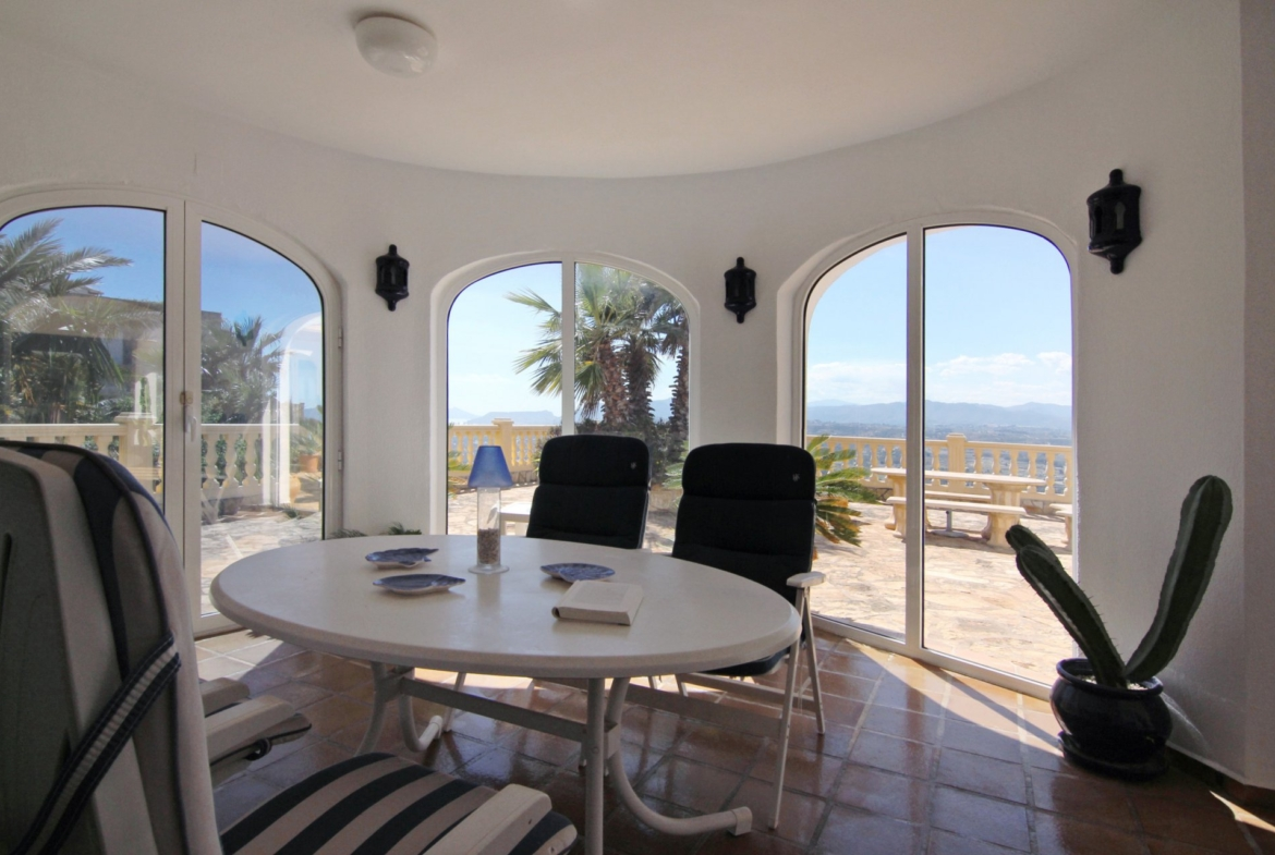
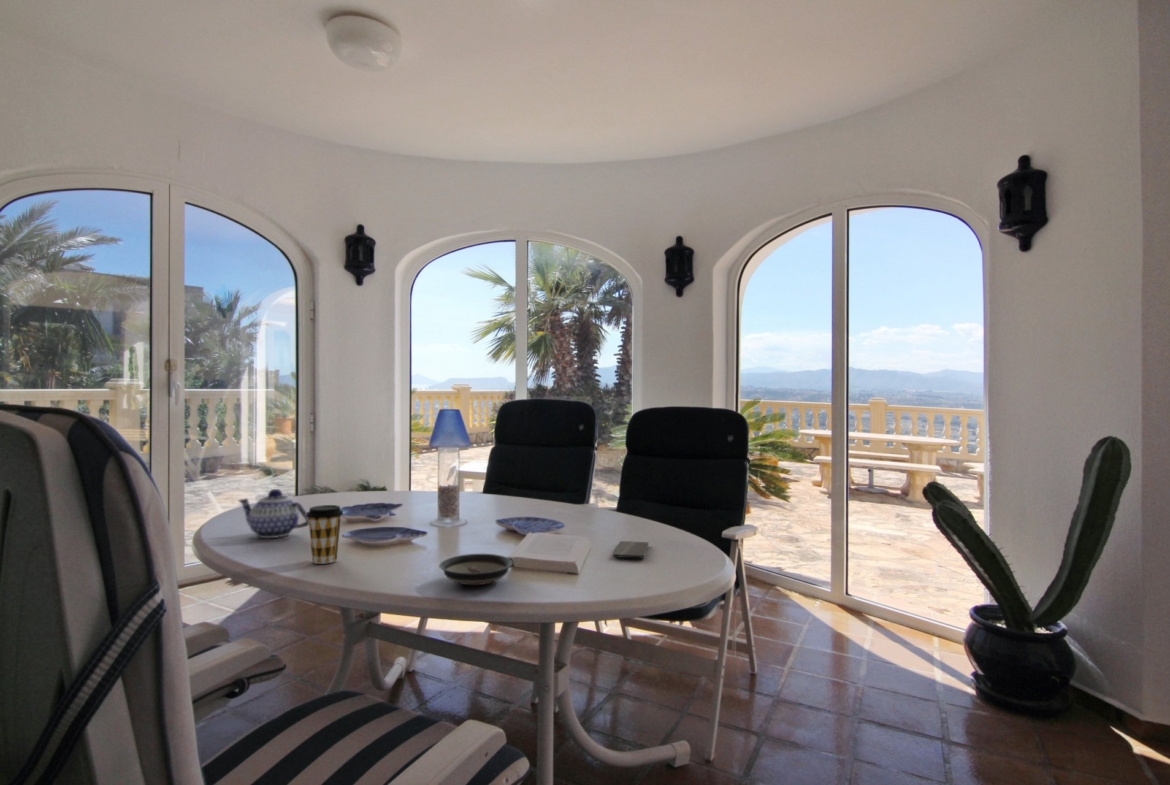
+ smartphone (631, 549)
+ coffee cup (324, 534)
+ teapot (273, 511)
+ saucer (476, 571)
